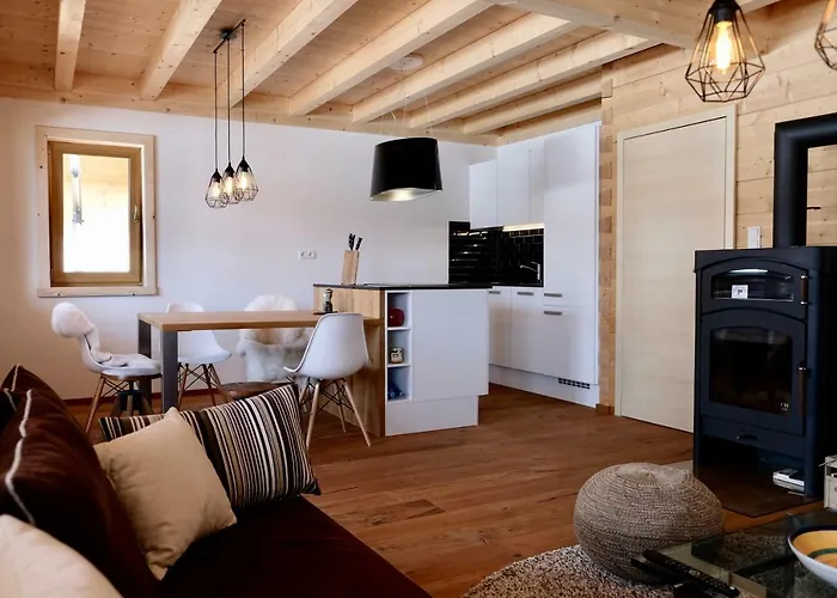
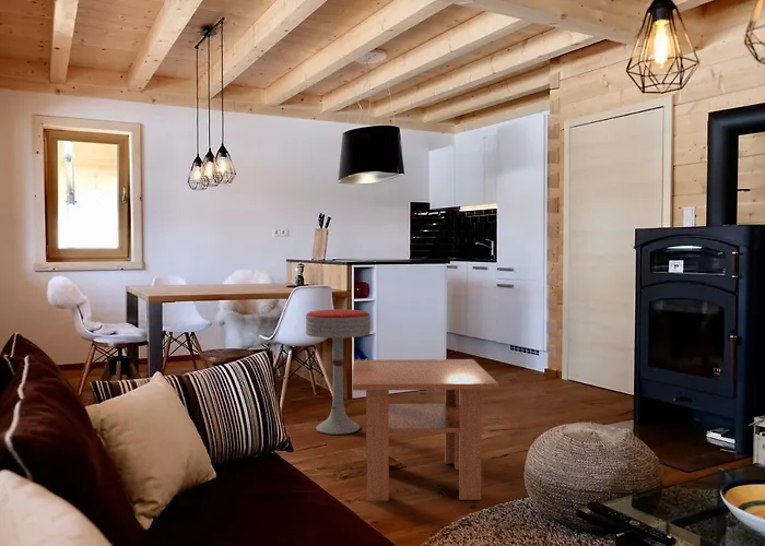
+ bar stool (338, 369)
+ coffee table (419, 425)
